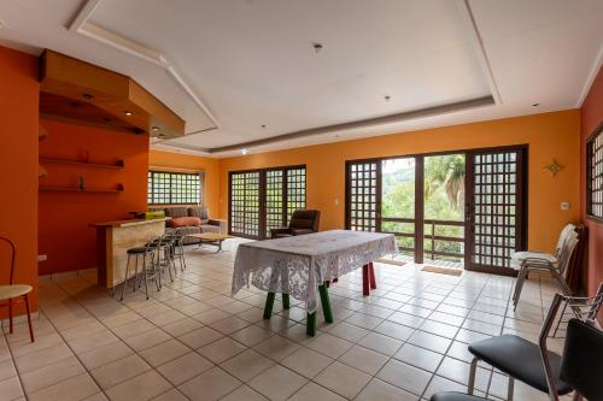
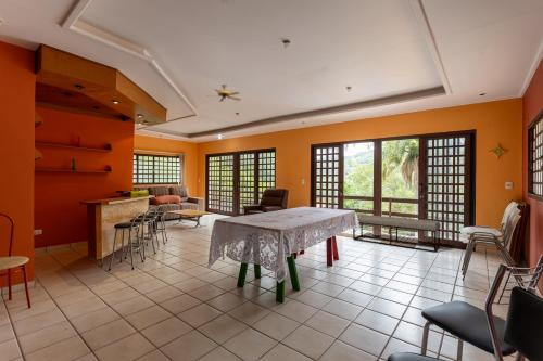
+ ceiling fan (223, 94)
+ bench (391, 230)
